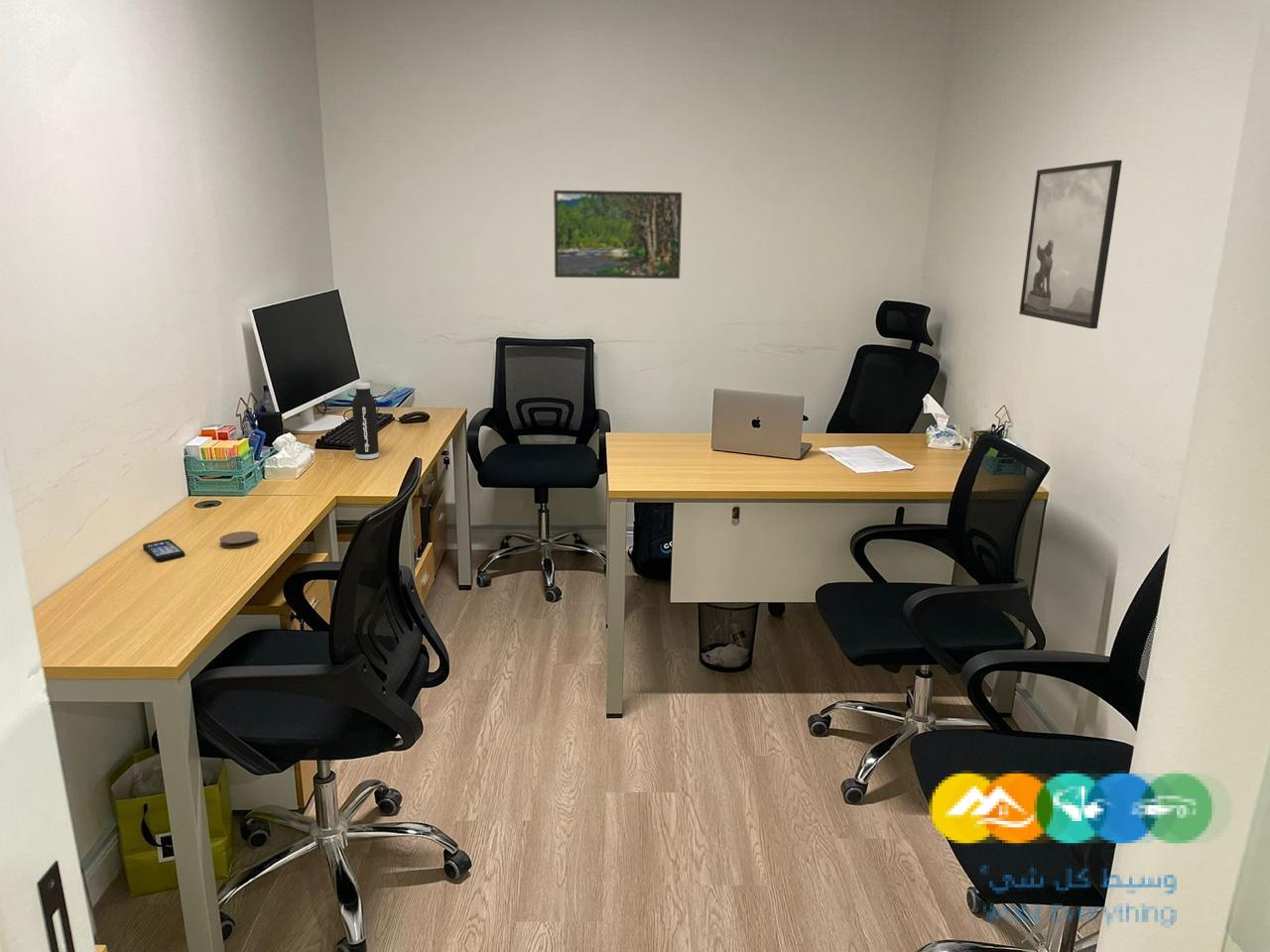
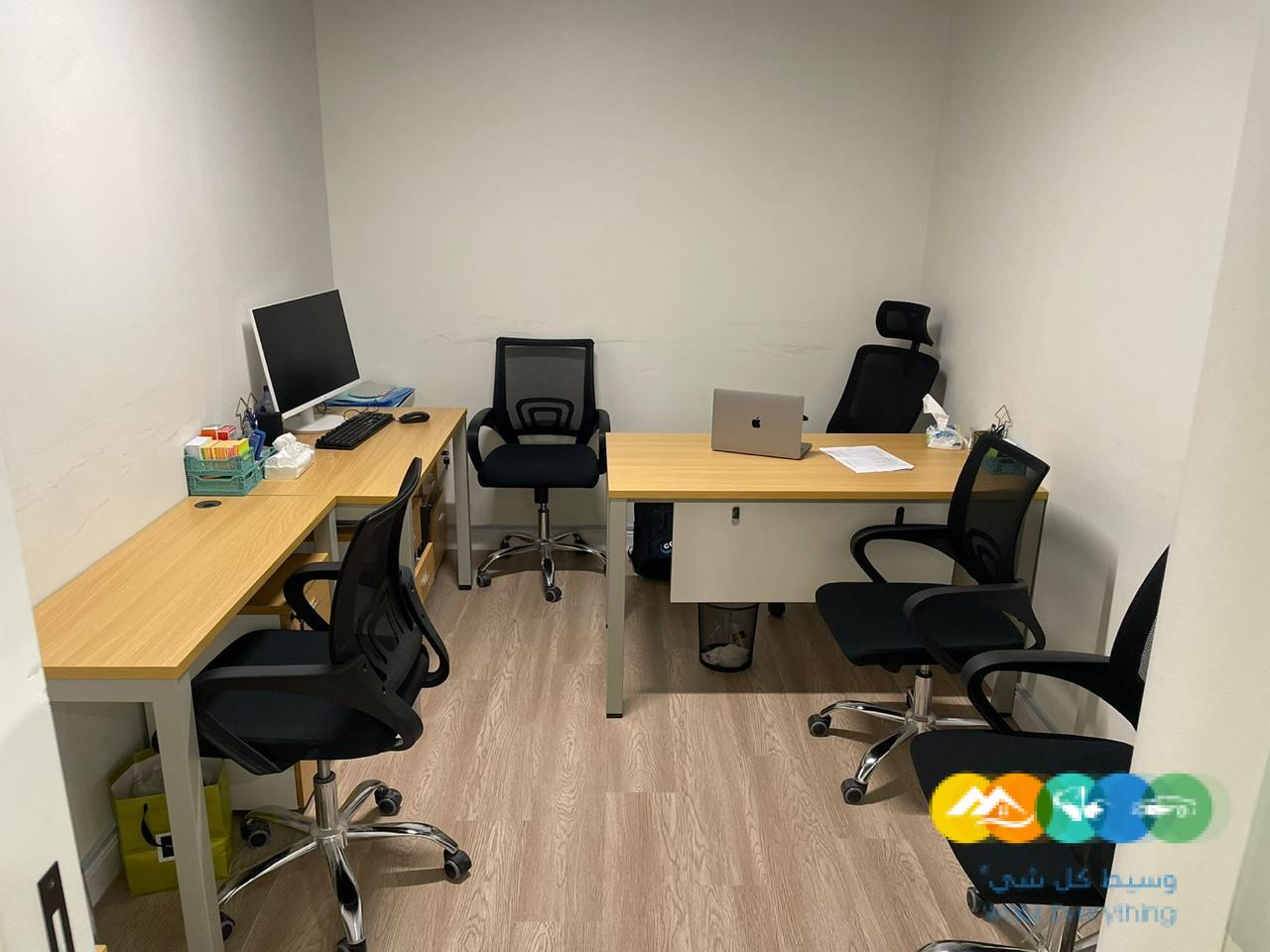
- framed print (1065, 244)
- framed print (617, 235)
- coaster (239, 539)
- water bottle (365, 420)
- smartphone (164, 549)
